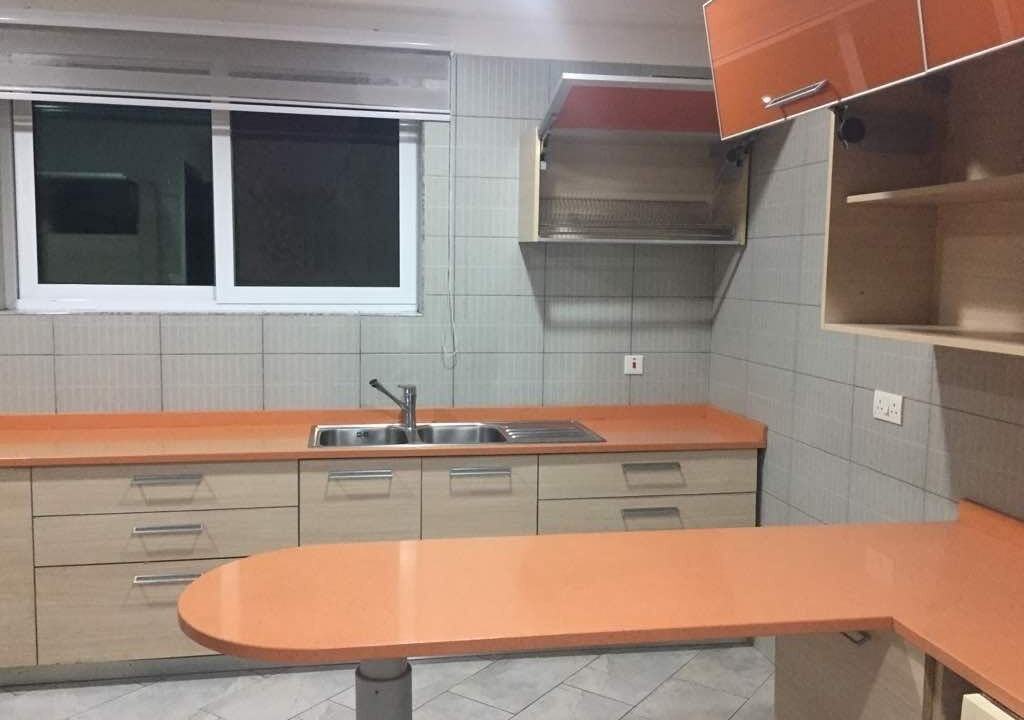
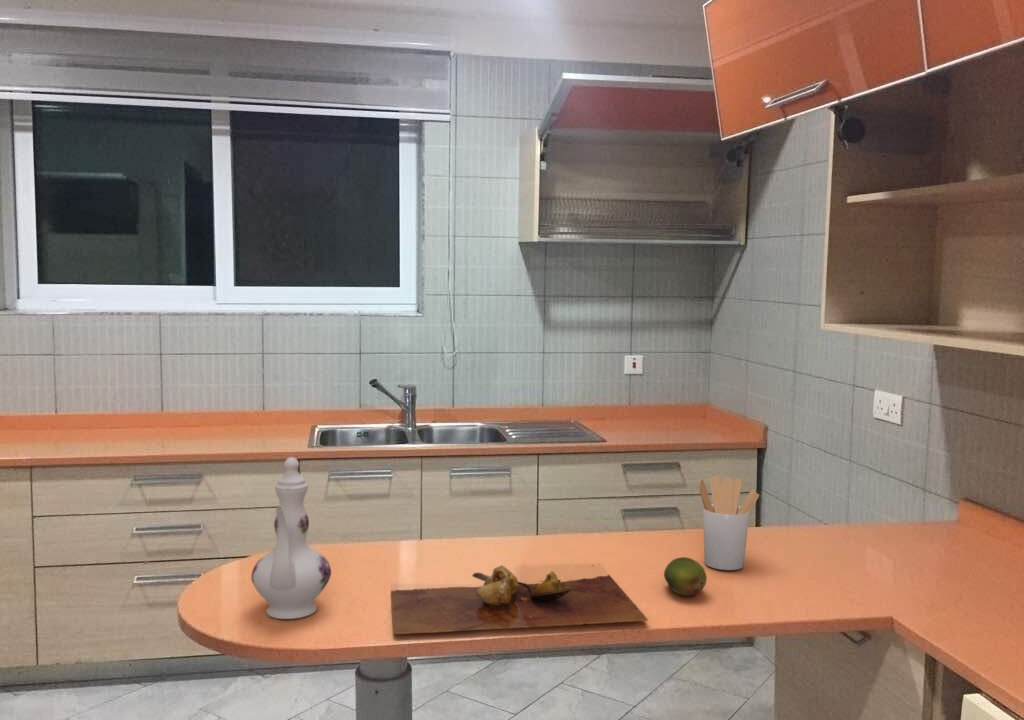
+ utensil holder (724, 520)
+ chinaware (289, 537)
+ cutting board (509, 580)
+ fruit (685, 575)
